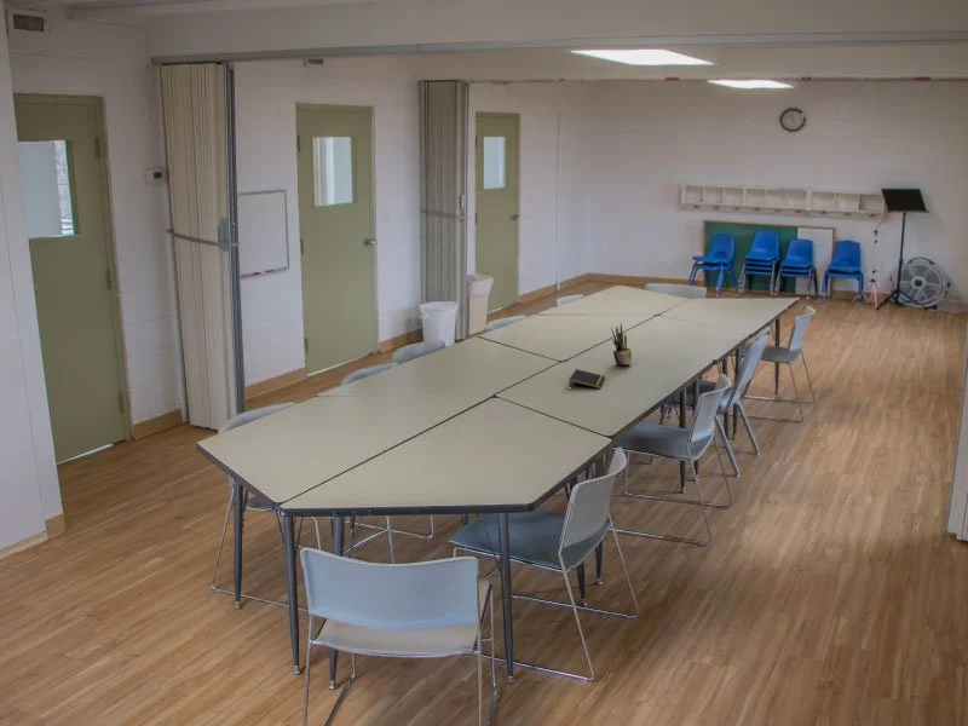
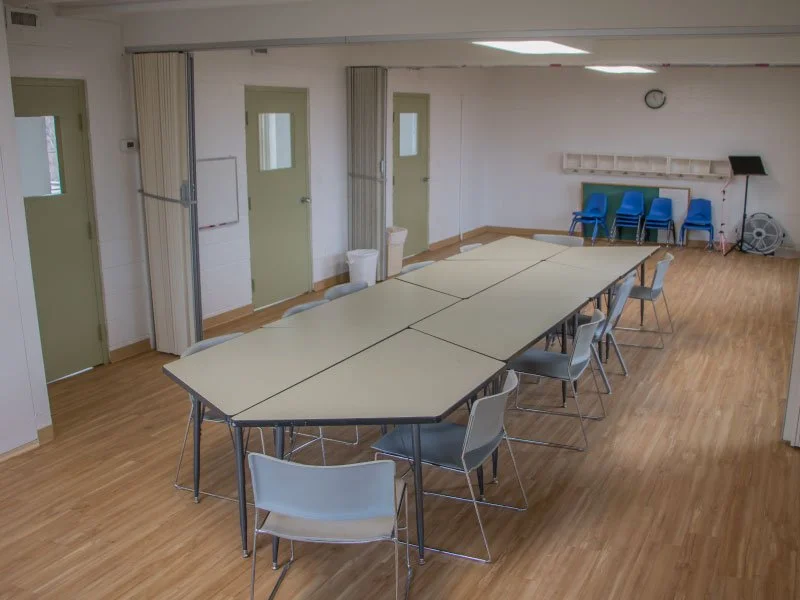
- notepad (587, 378)
- potted plant (621, 342)
